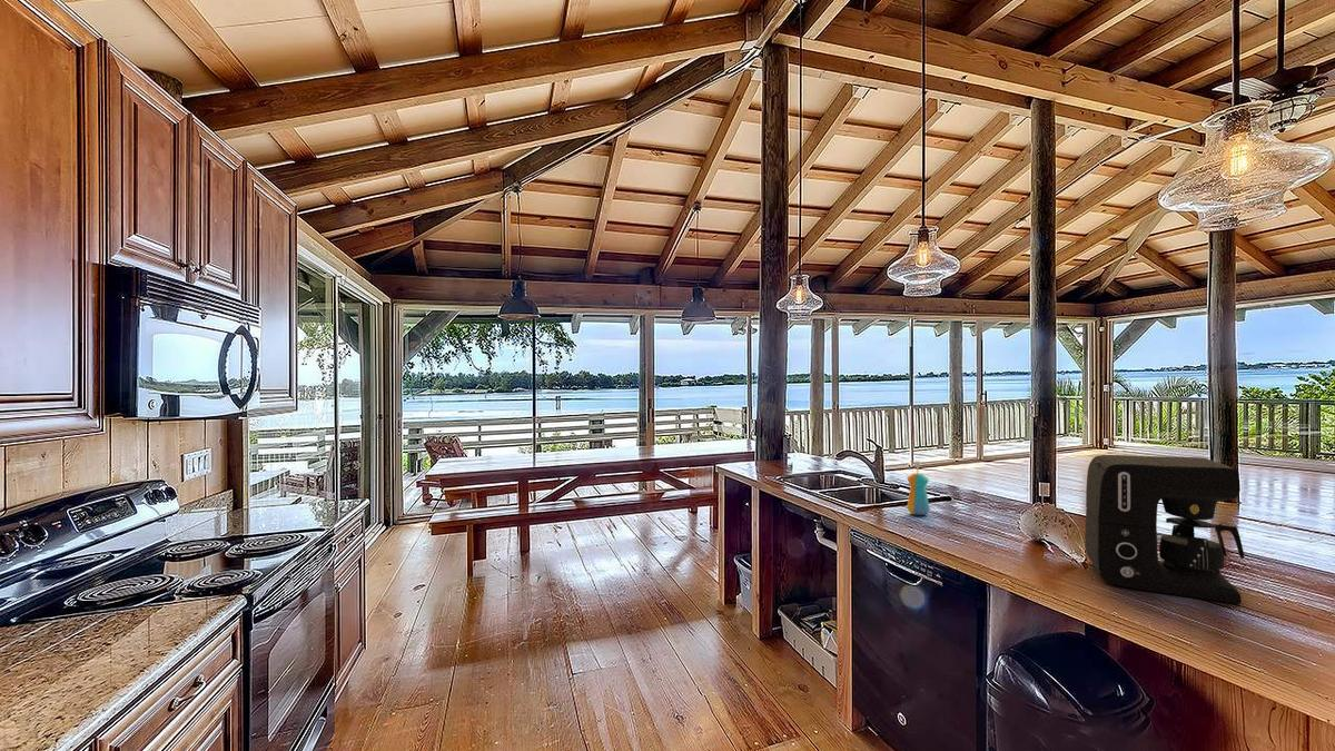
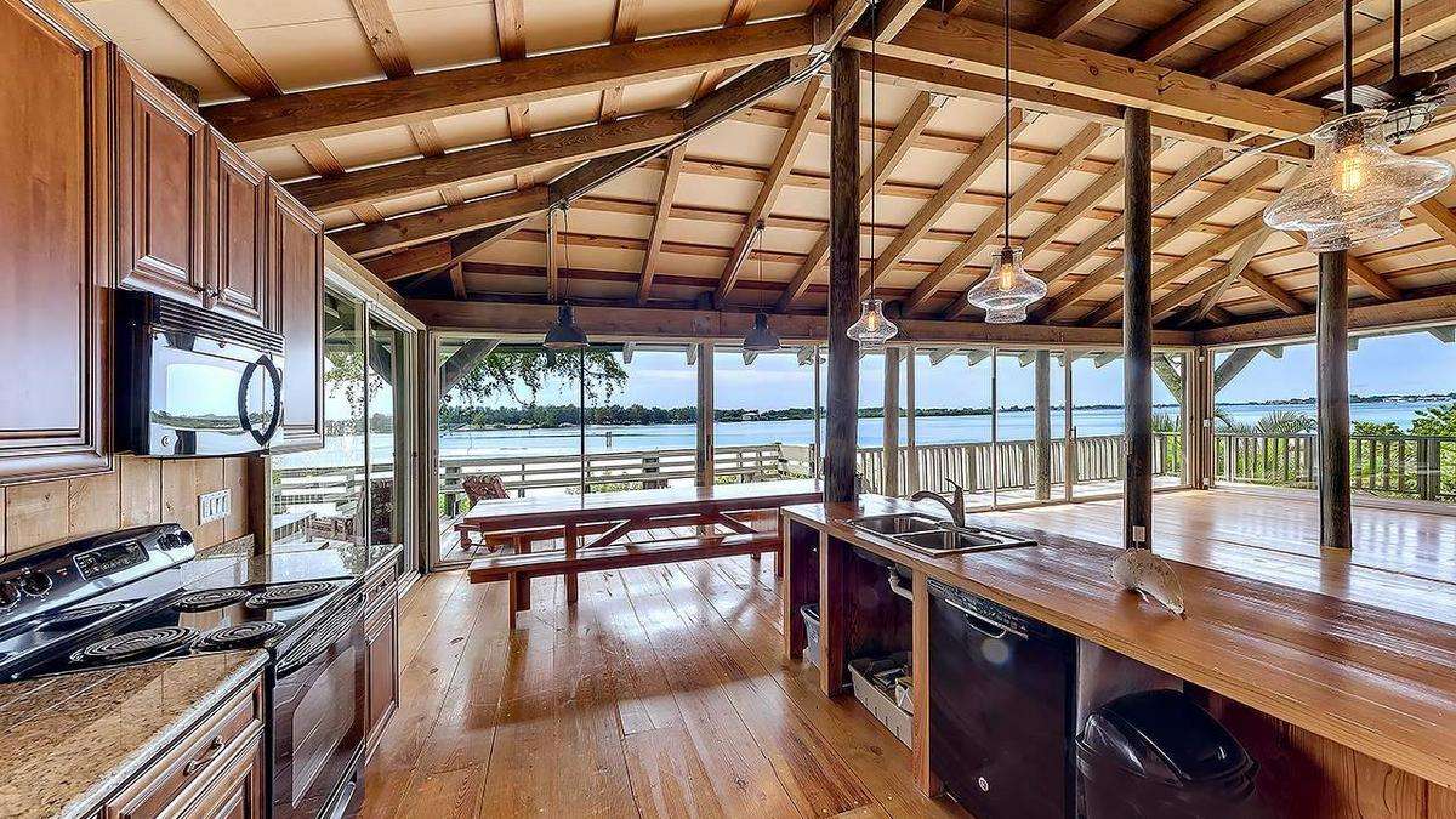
- soap dispenser (918, 487)
- coffee maker (1166, 521)
